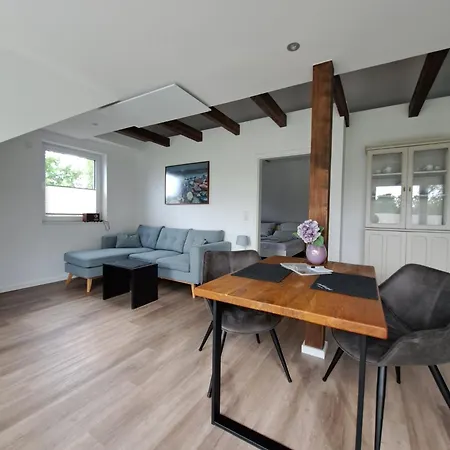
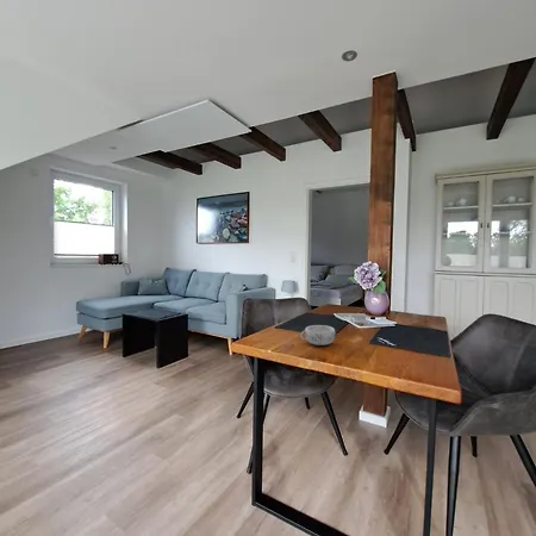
+ decorative bowl (317, 335)
